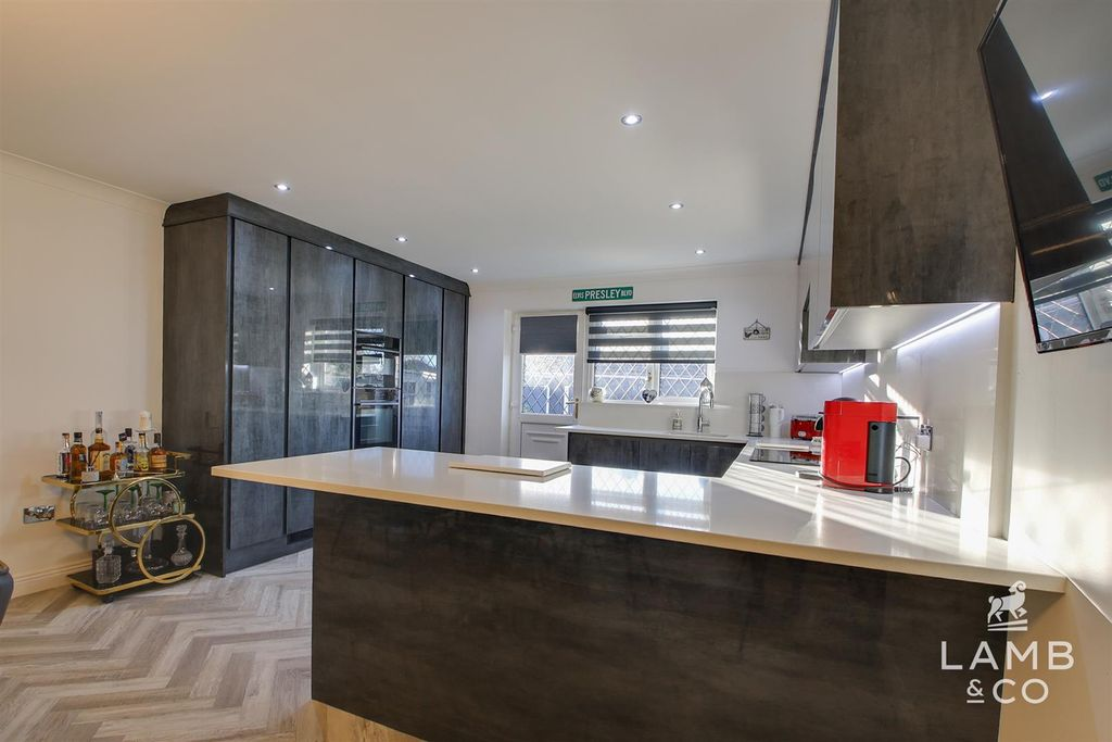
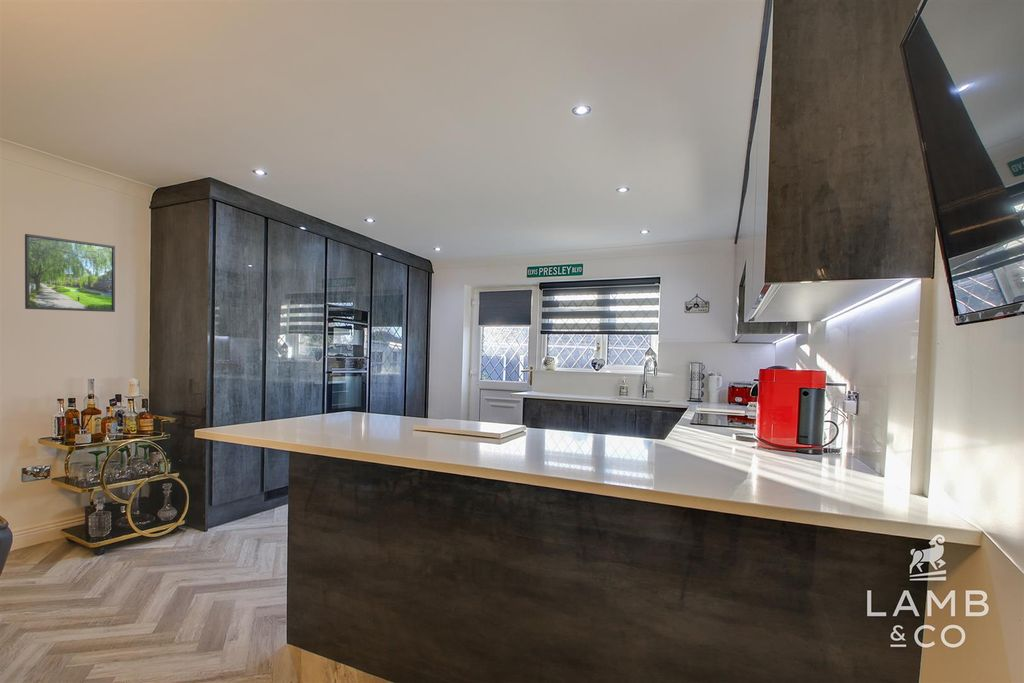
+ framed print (72, 275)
